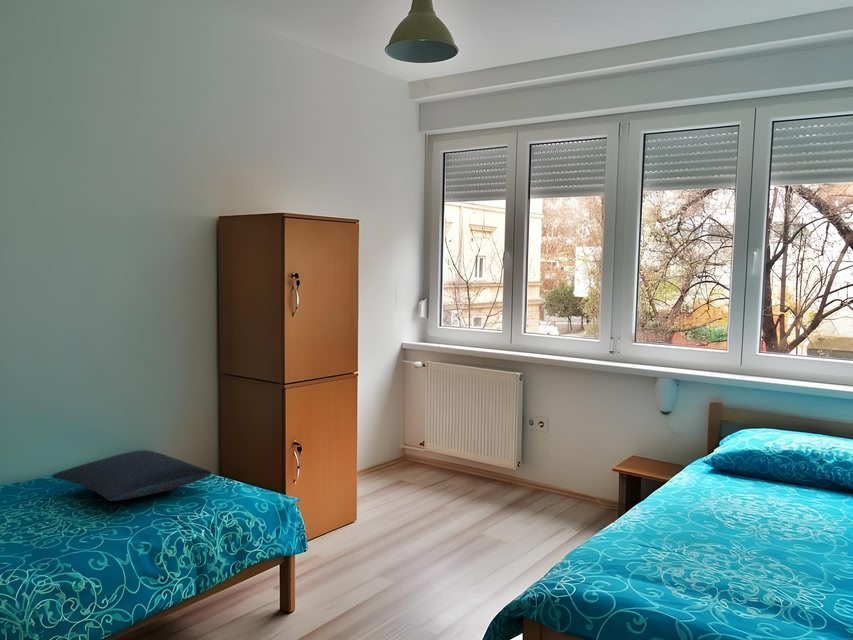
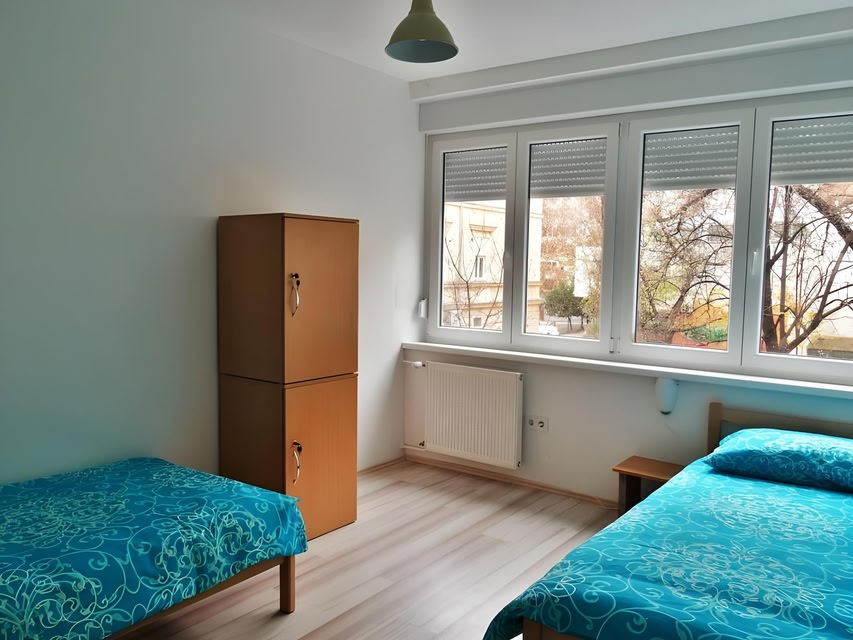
- pillow (133, 474)
